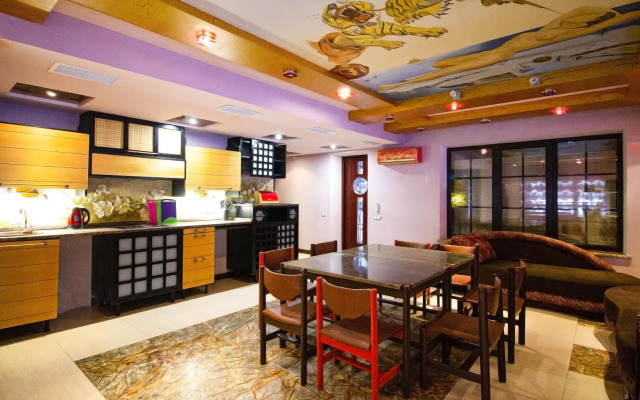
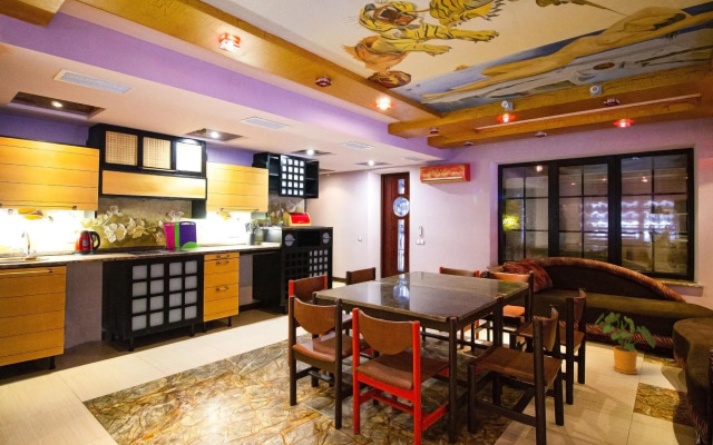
+ house plant (622, 343)
